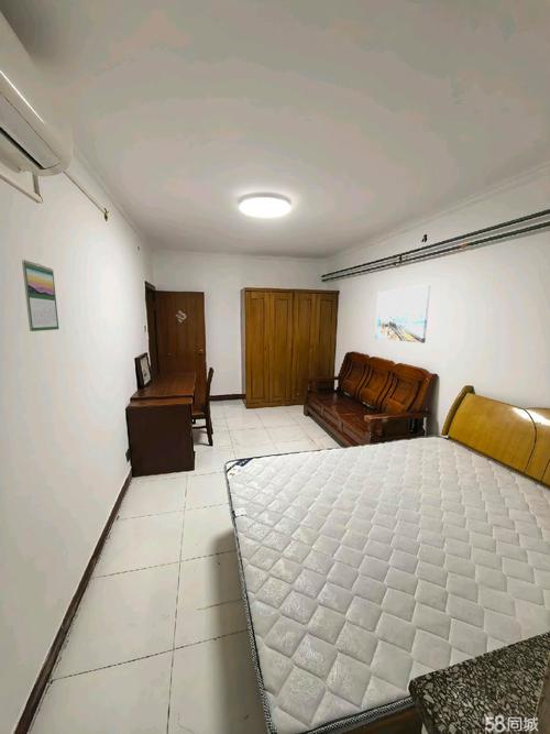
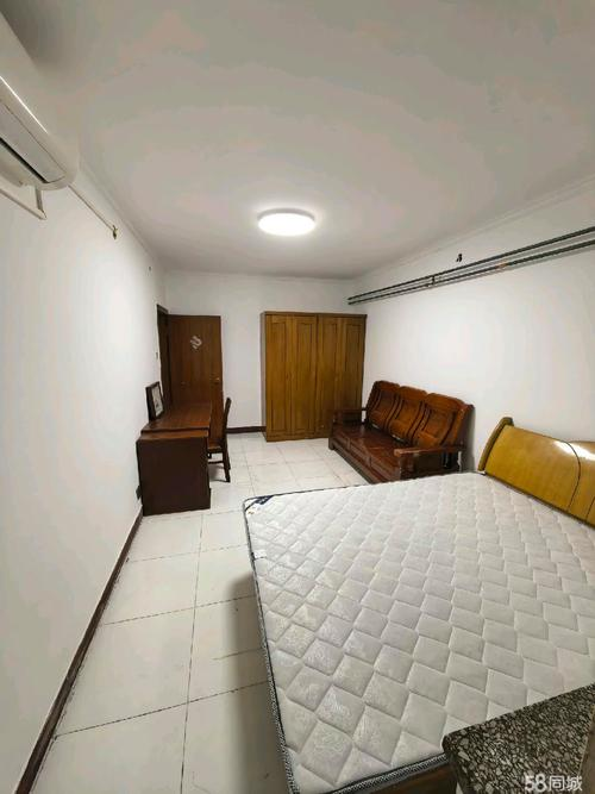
- wall art (398, 315)
- calendar (42, 297)
